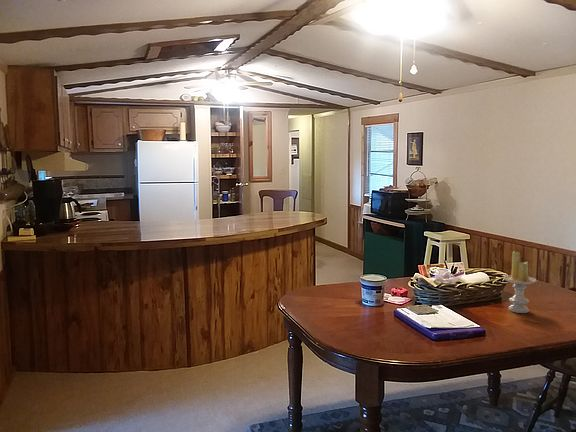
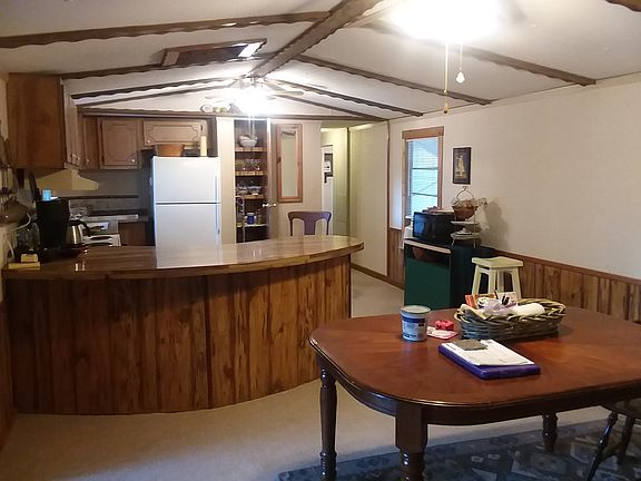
- candle (519, 281)
